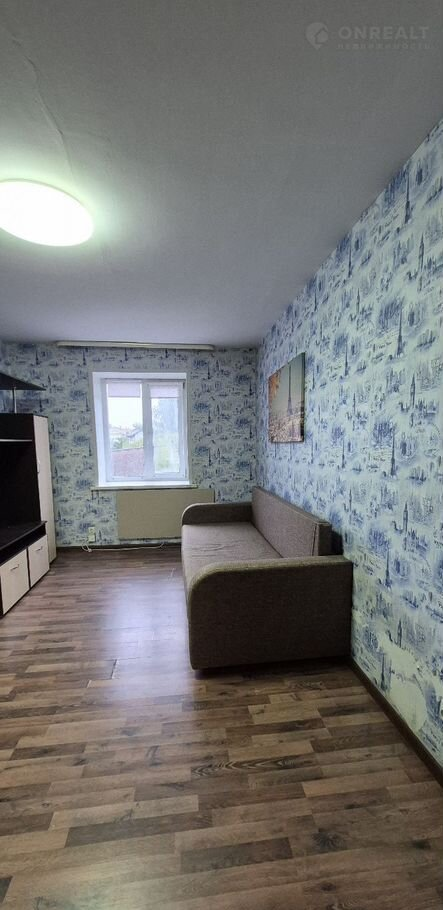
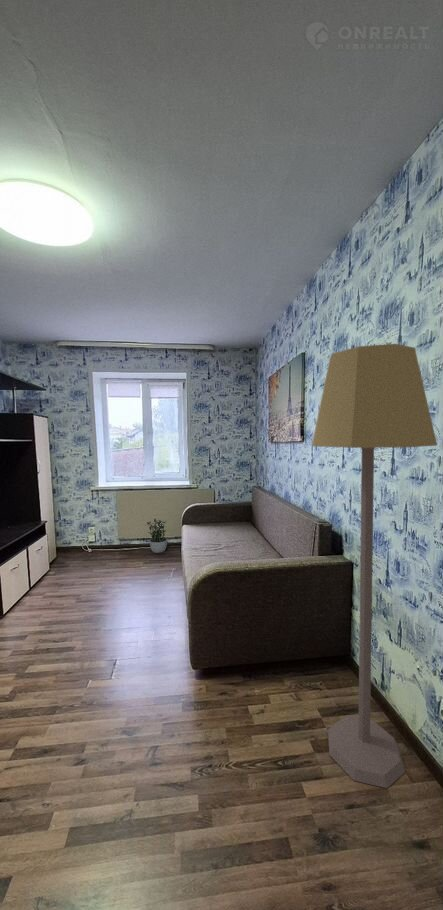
+ potted plant (157, 534)
+ lamp (366, 560)
